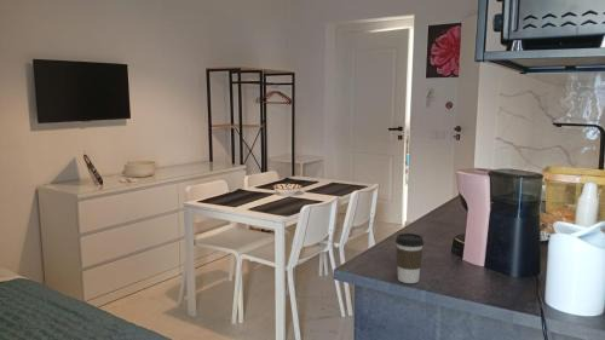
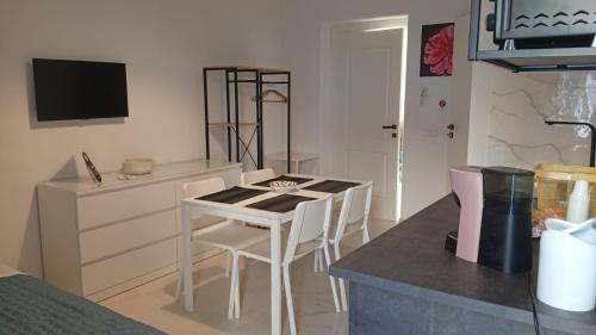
- coffee cup (409, 258)
